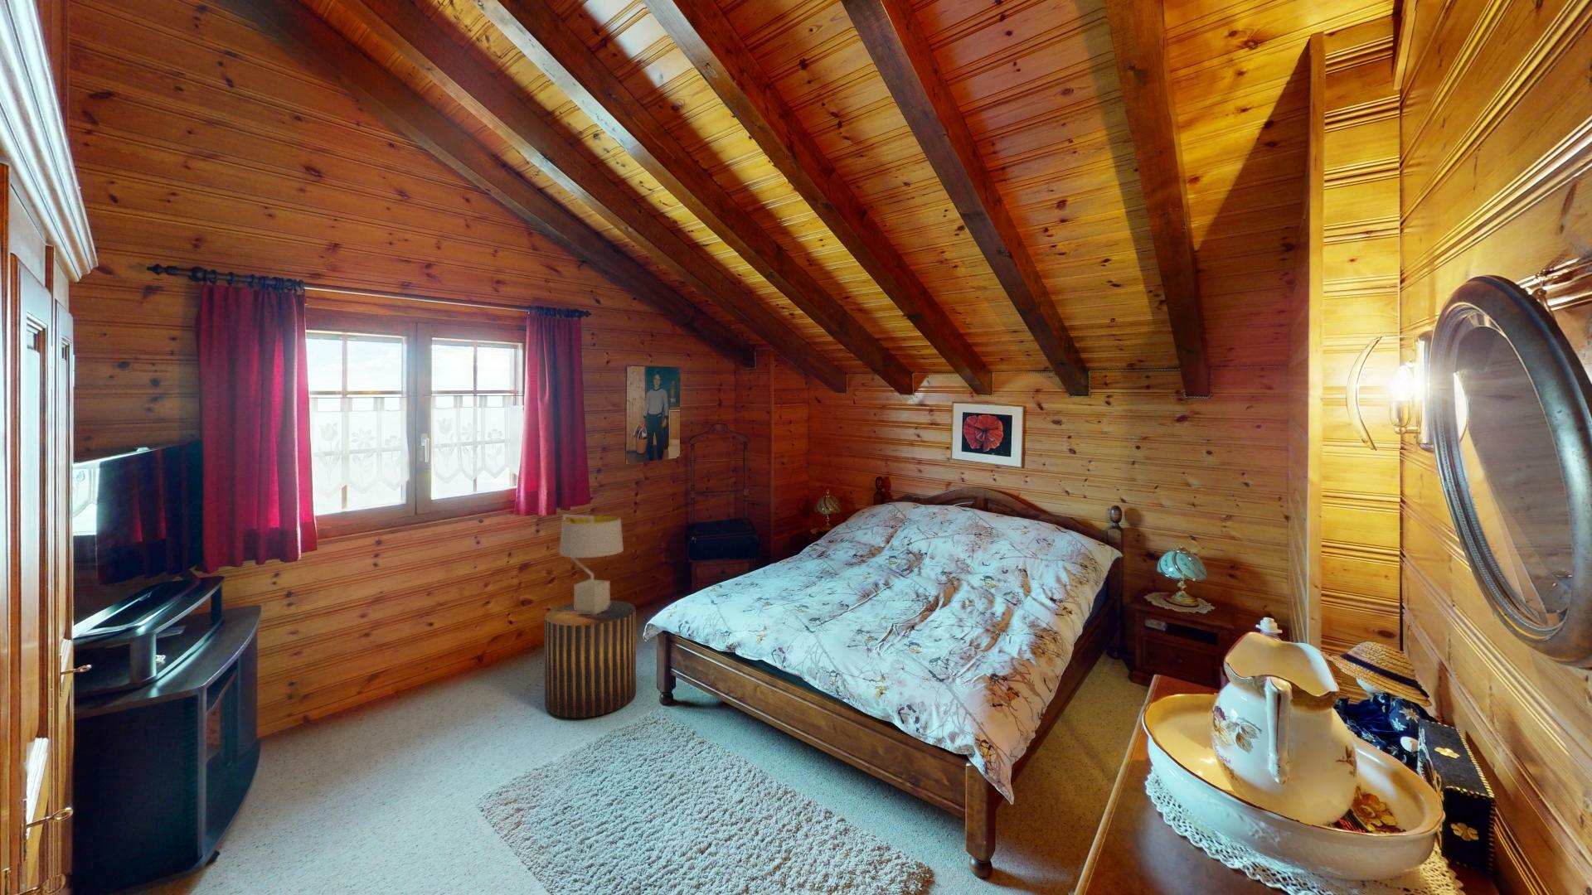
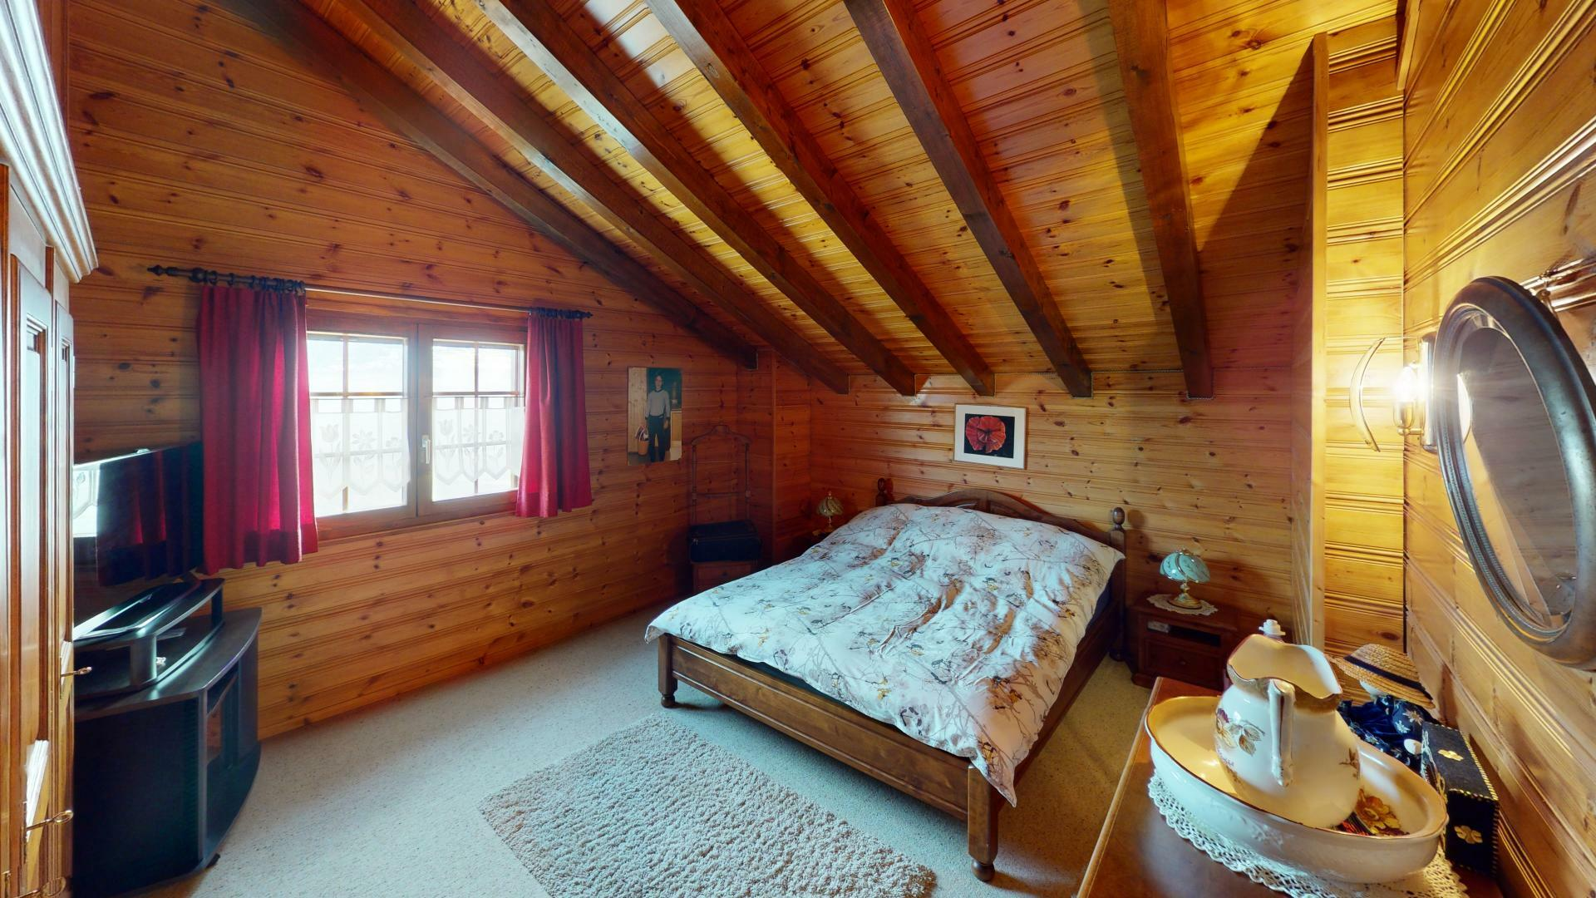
- table lamp (590, 557)
- stool (592, 655)
